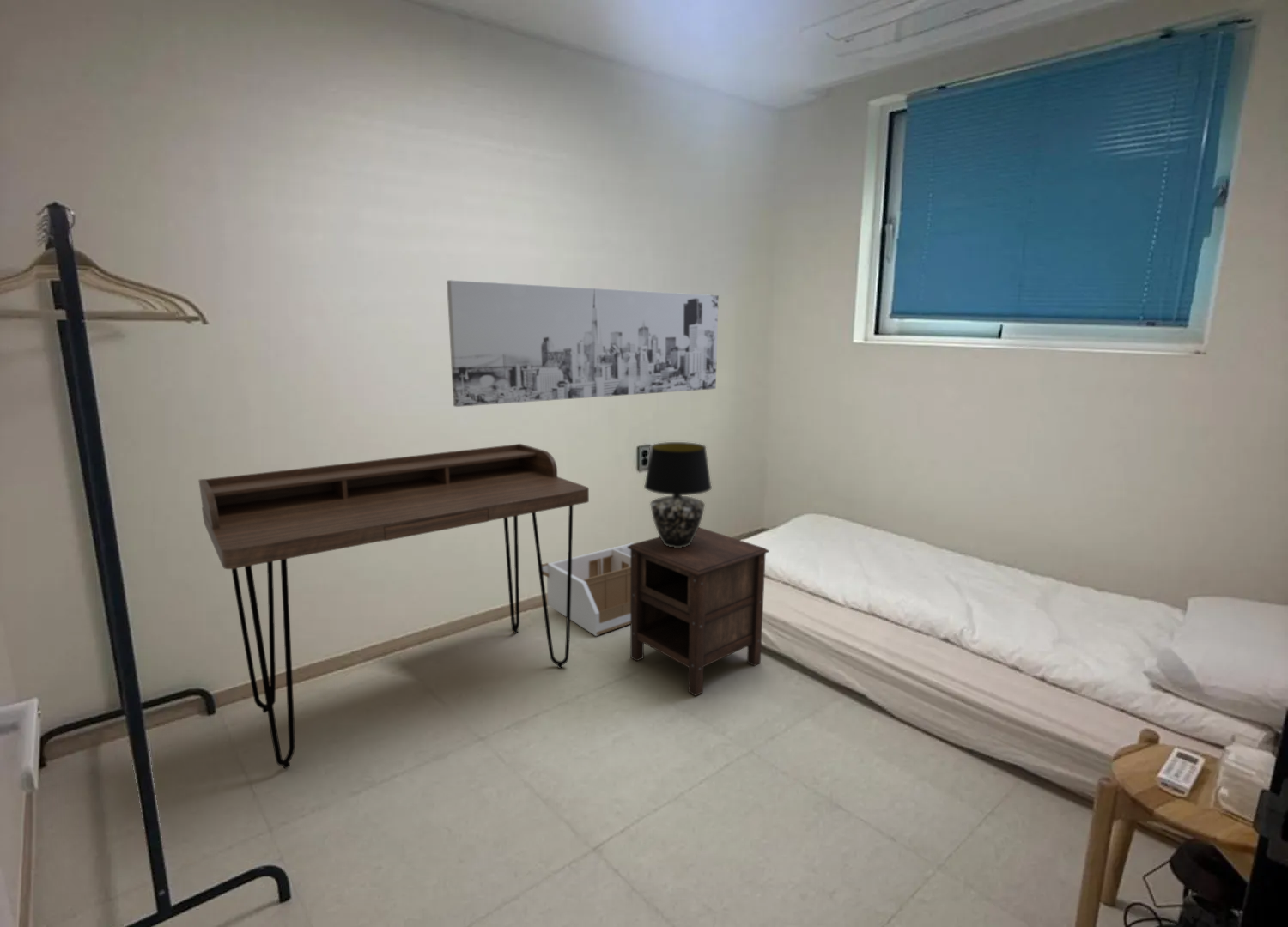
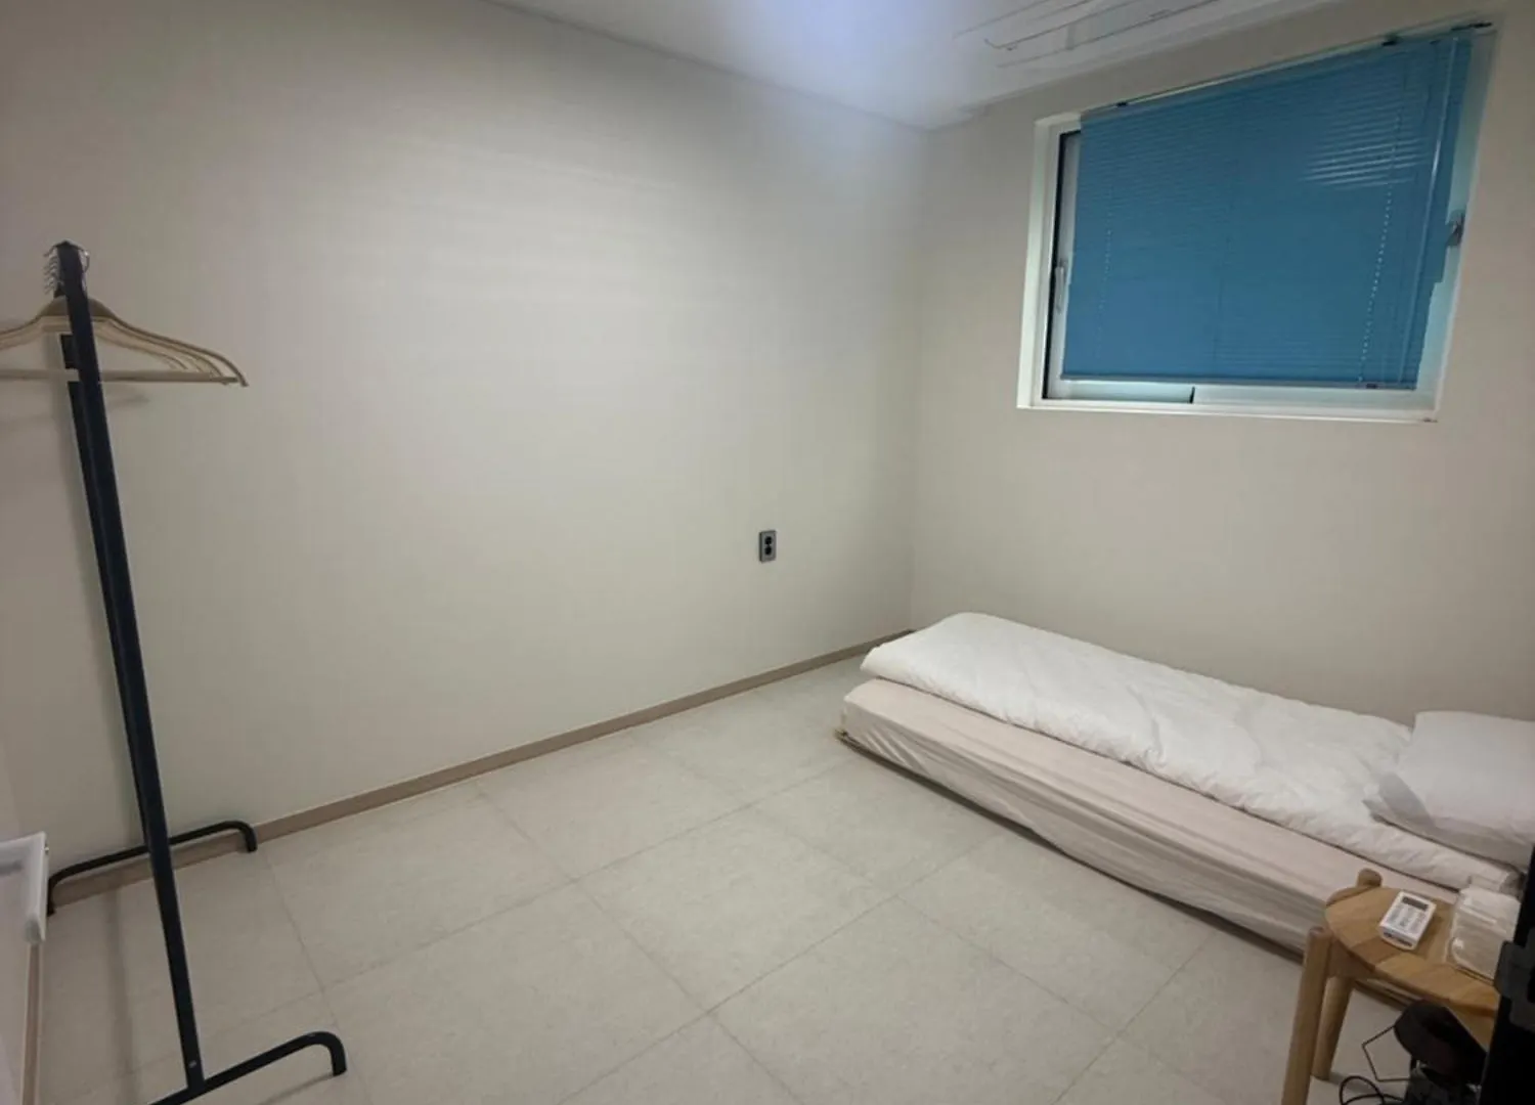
- wall art (603, 343)
- nightstand (696, 604)
- table lamp (677, 495)
- desk (406, 536)
- storage bin (612, 585)
